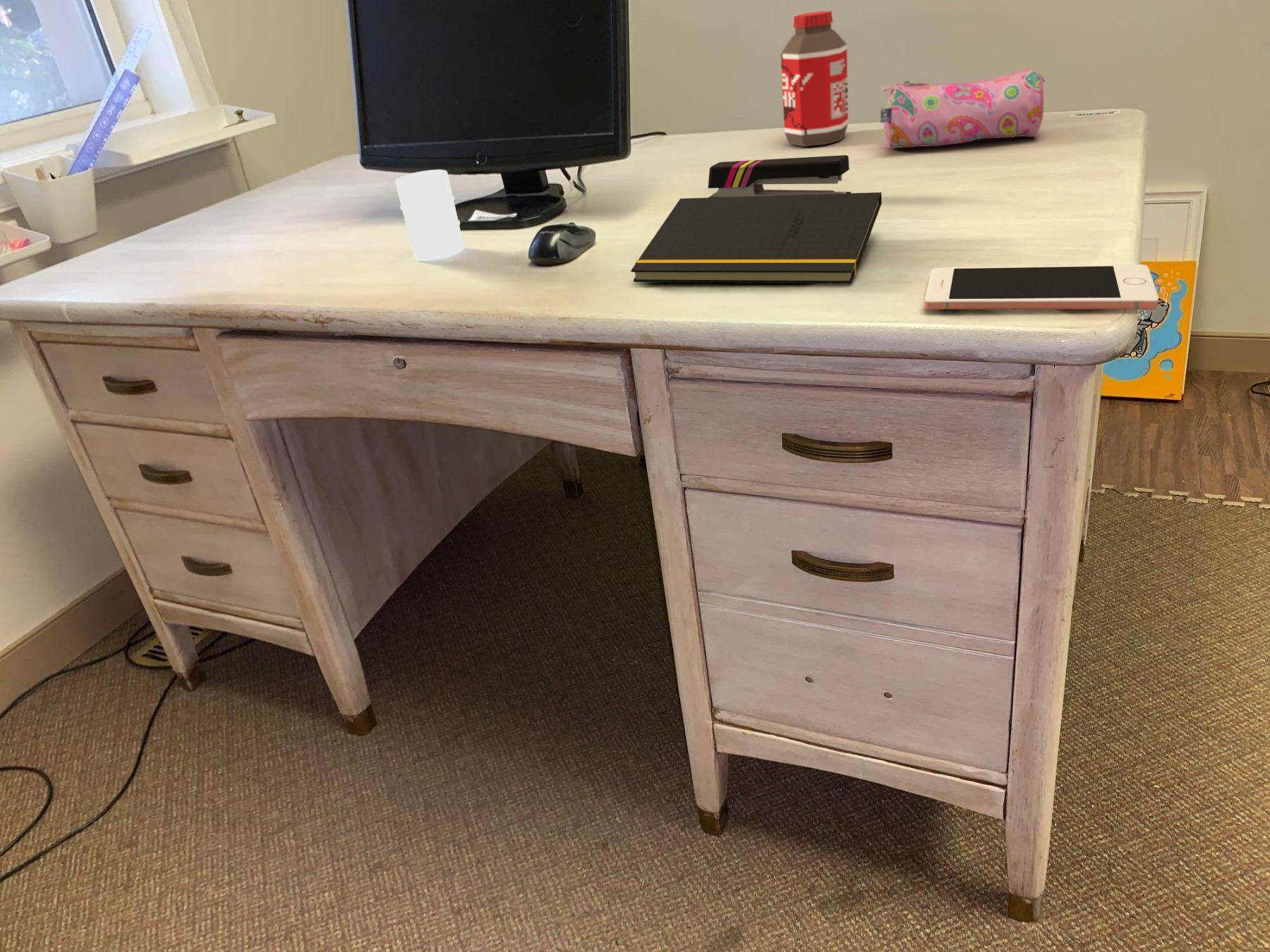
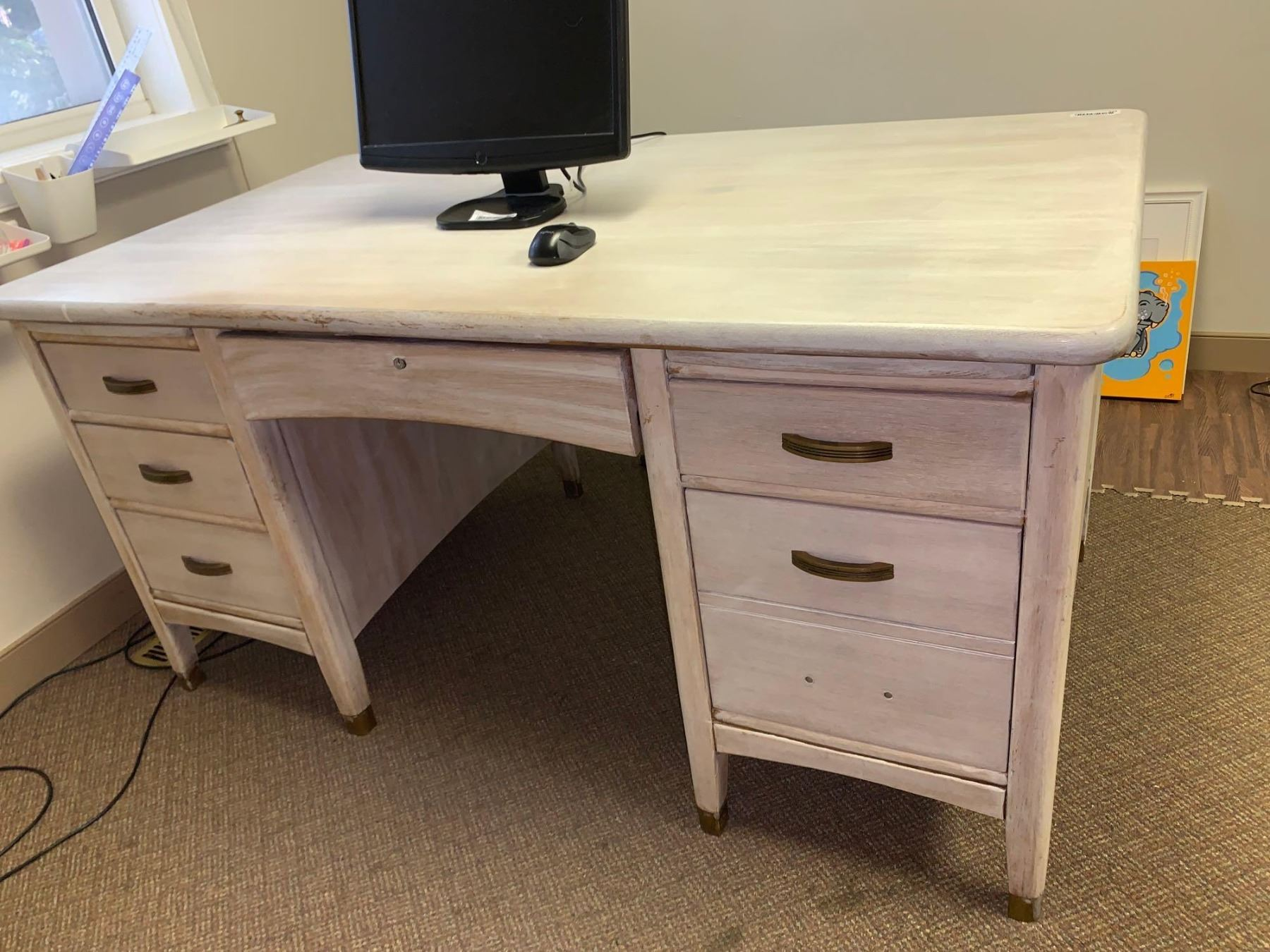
- stapler (776, 178)
- cup (430, 214)
- pencil case (960, 109)
- bottle (814, 78)
- cell phone (1036, 287)
- notepad (758, 236)
